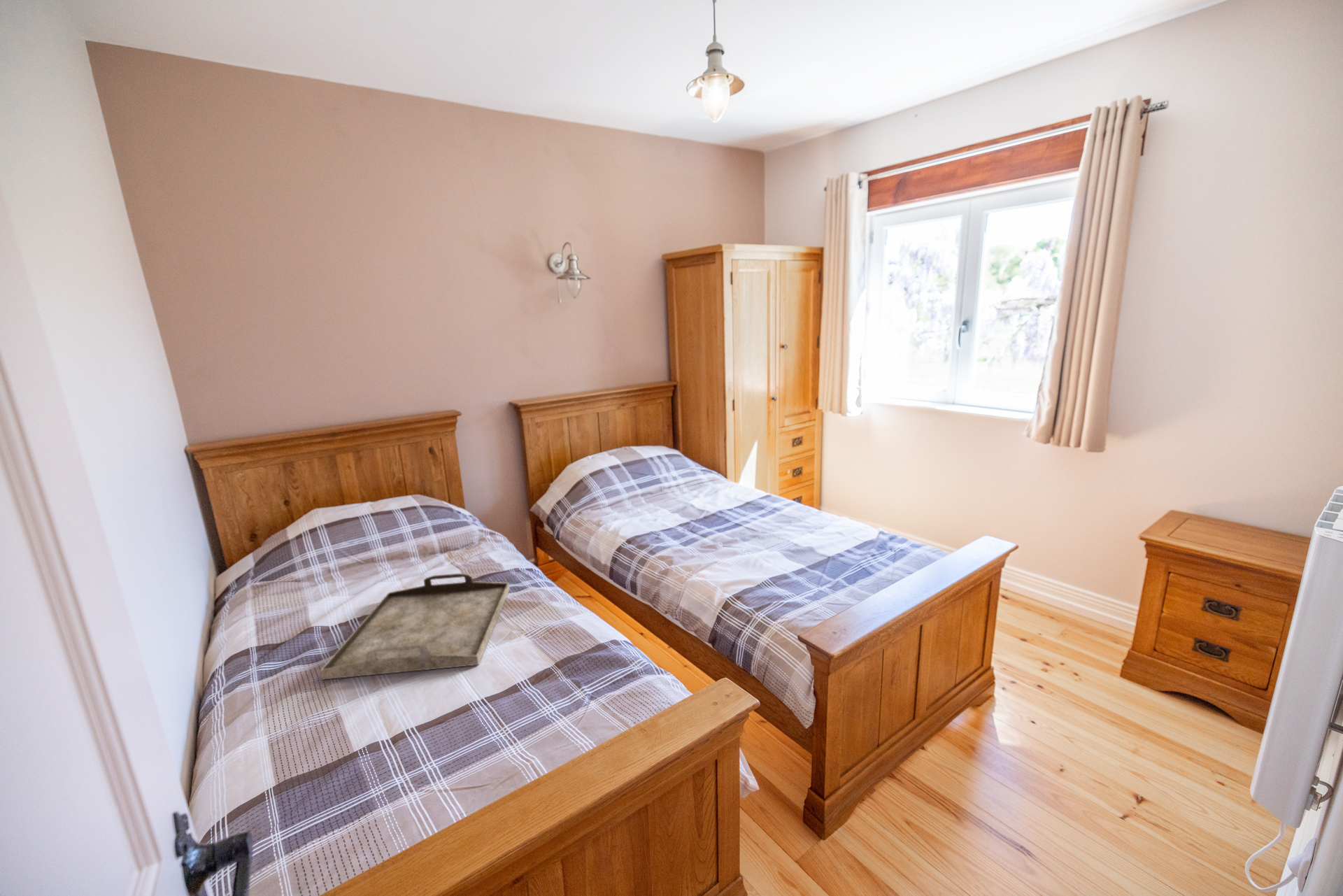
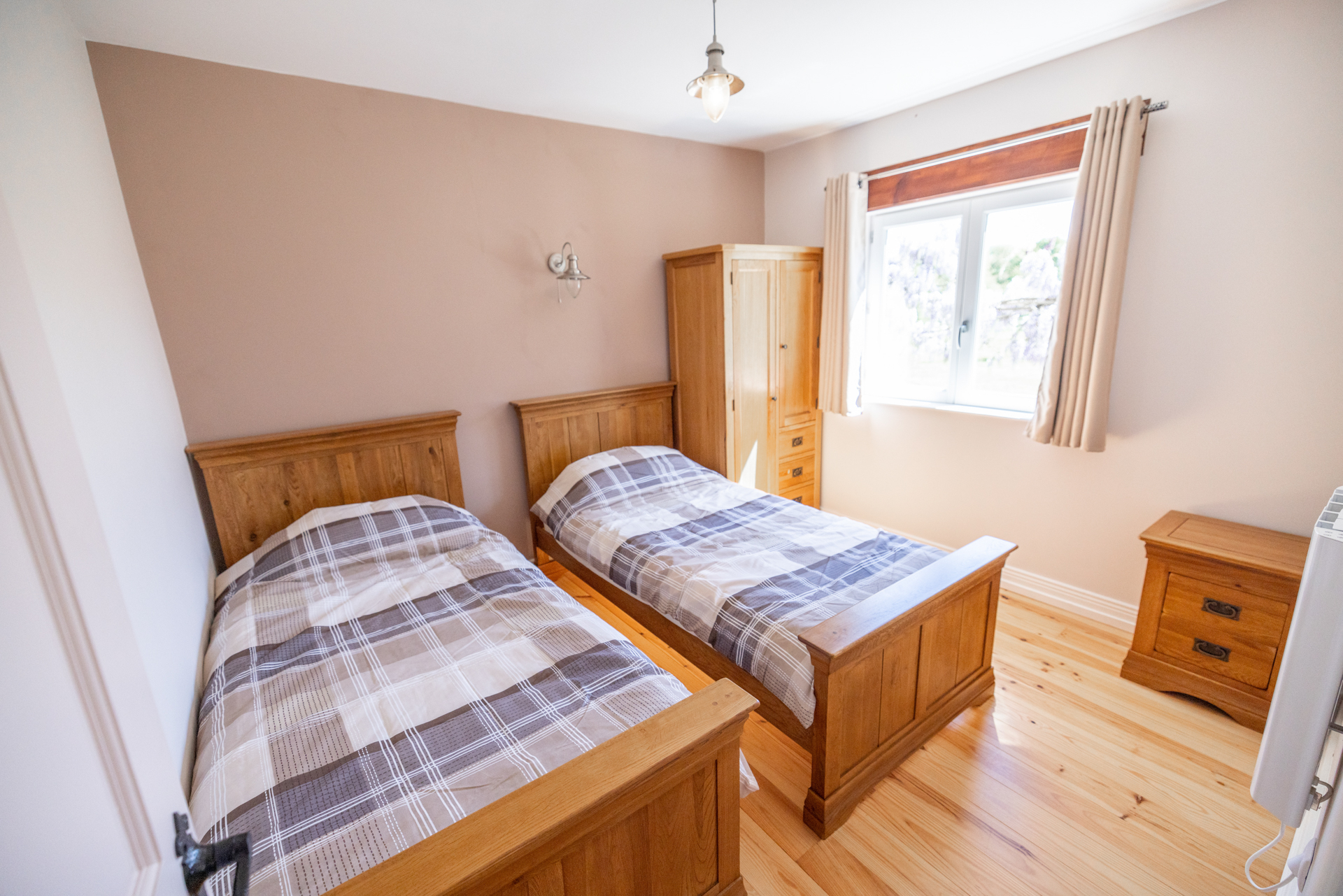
- serving tray (427, 617)
